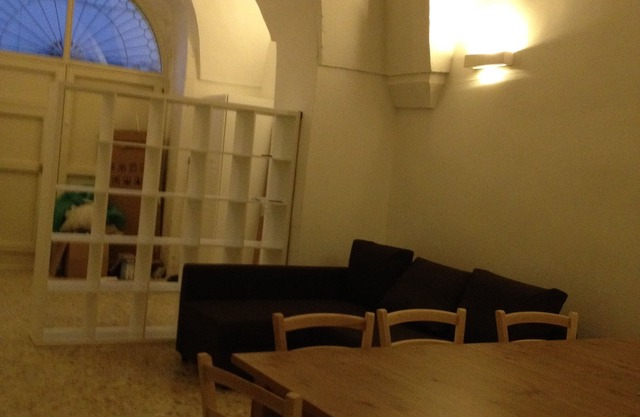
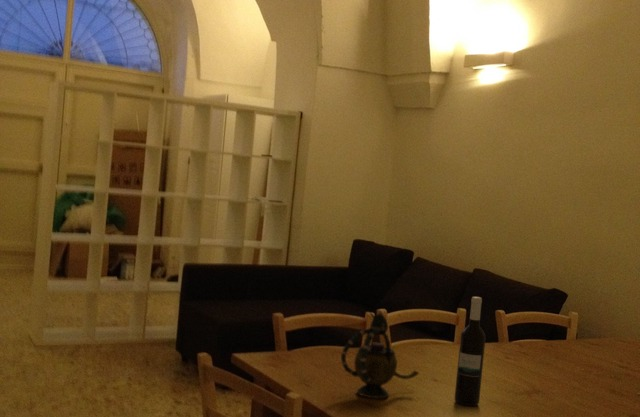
+ wine bottle (471, 350)
+ teapot (386, 352)
